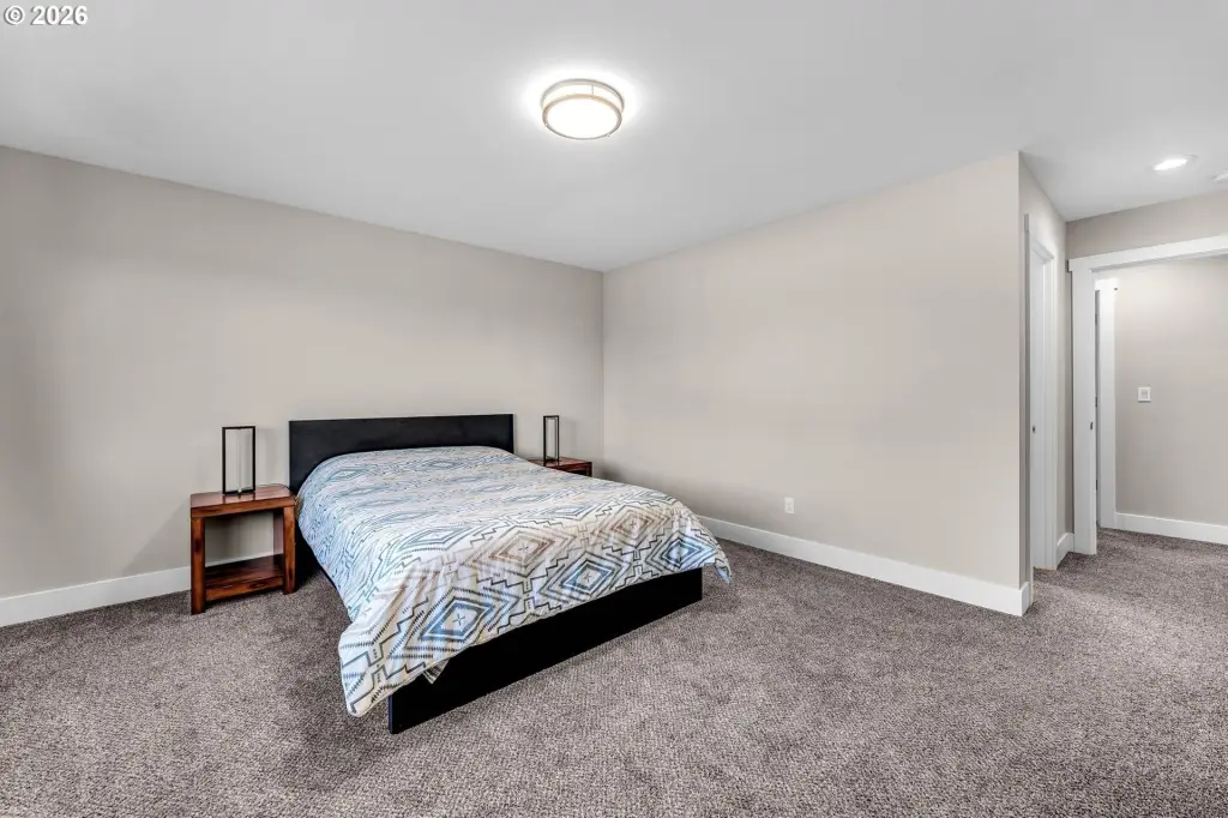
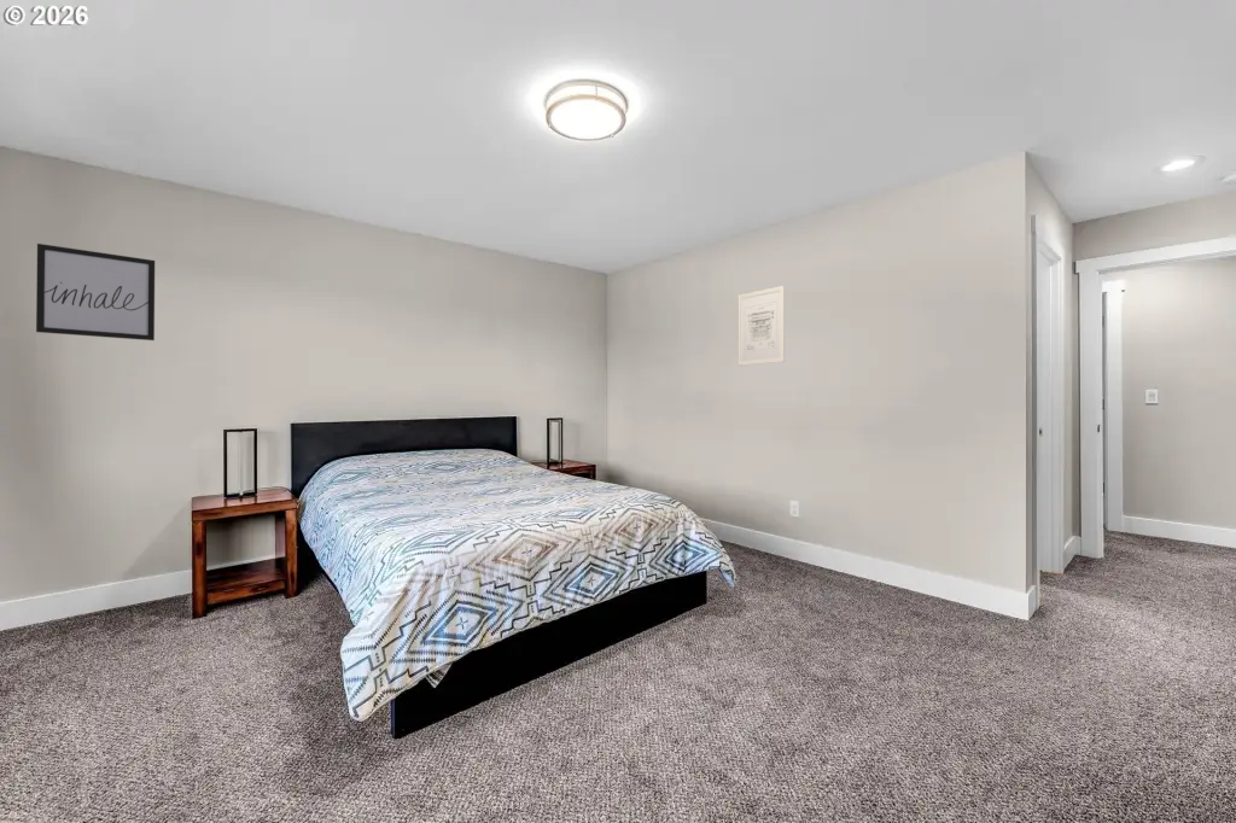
+ wall art (98, 294)
+ wall art (760, 327)
